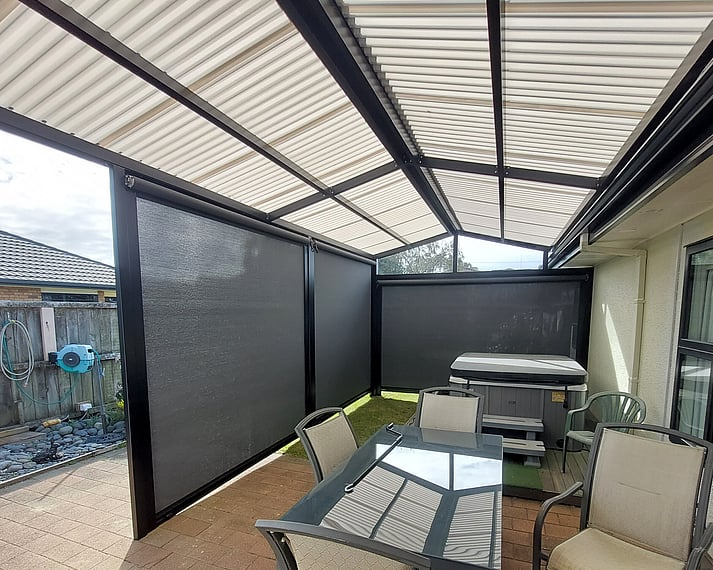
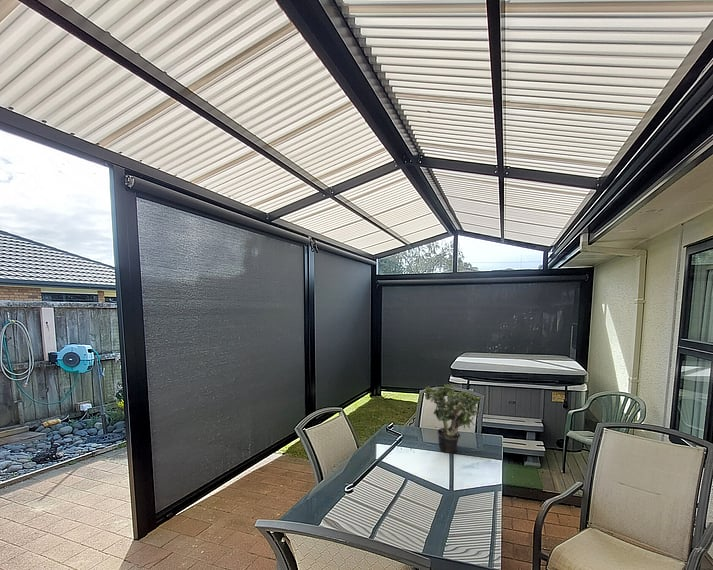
+ potted plant (451, 418)
